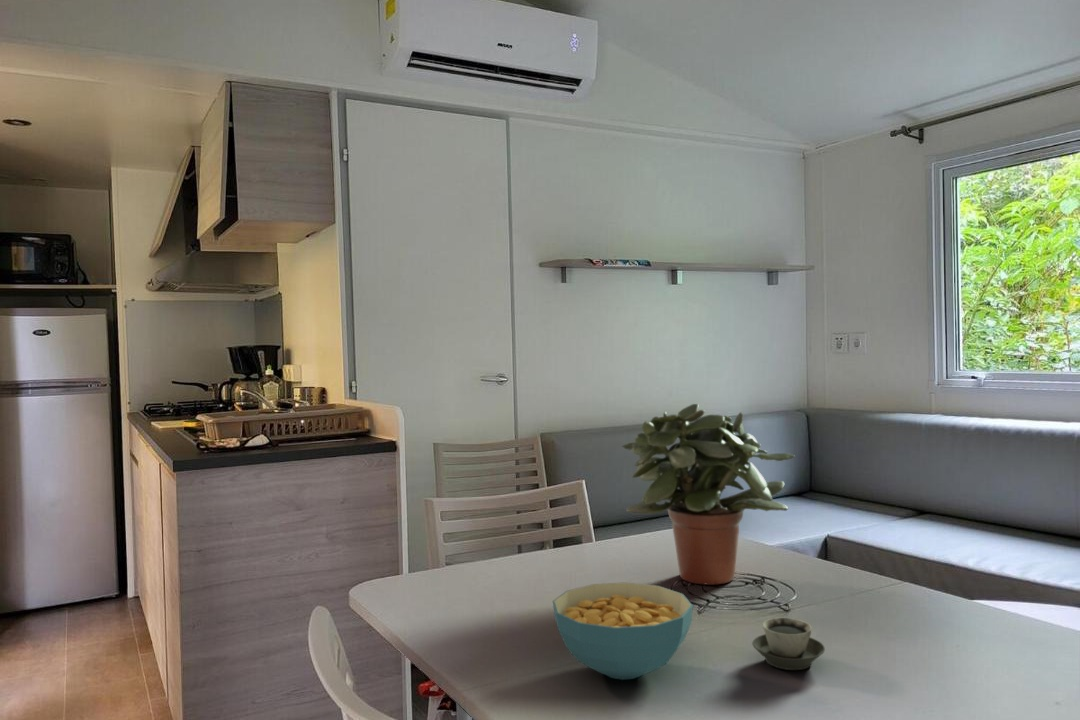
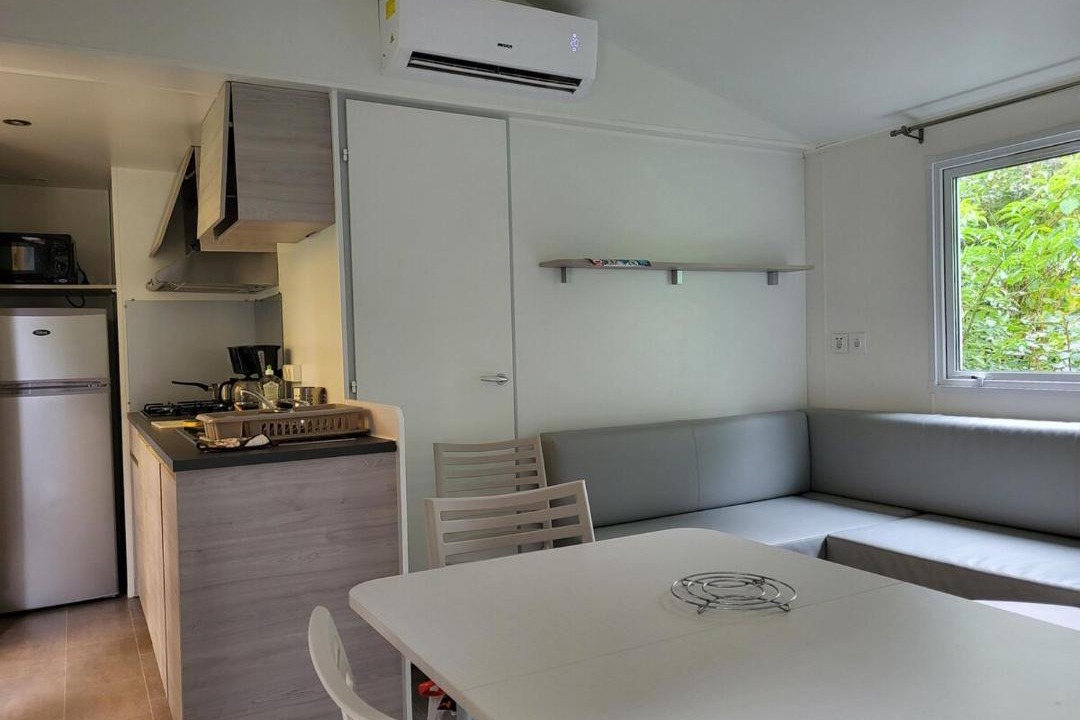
- cereal bowl (622, 636)
- cup (788, 643)
- potted plant (707, 489)
